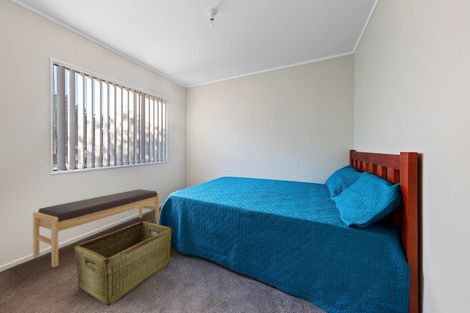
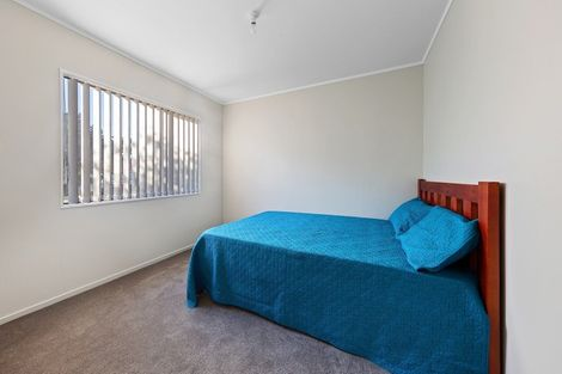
- bench (108, 216)
- hamper (128, 255)
